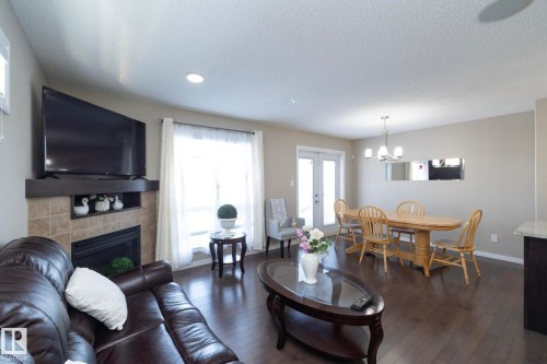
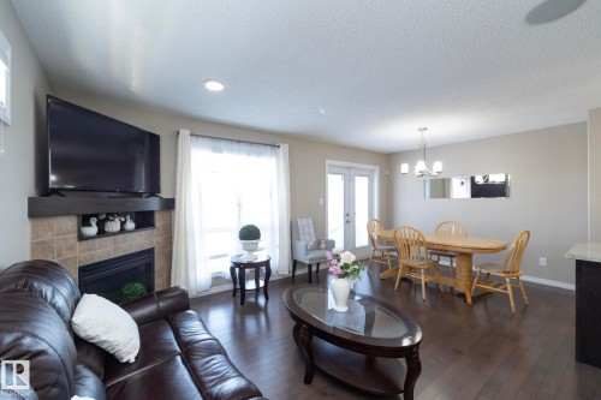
- remote control (362, 302)
